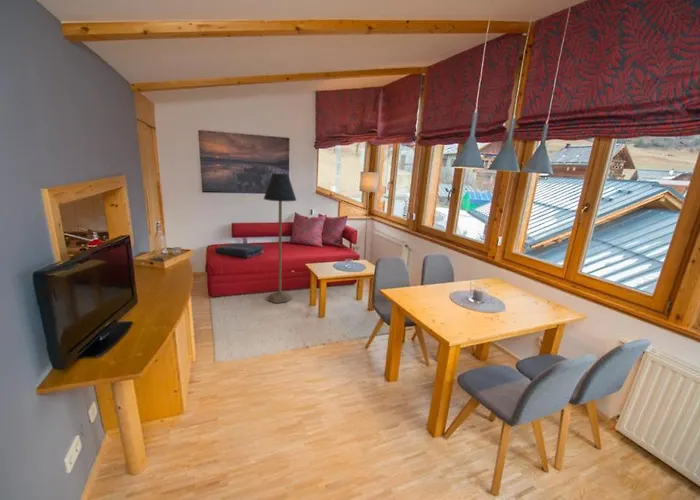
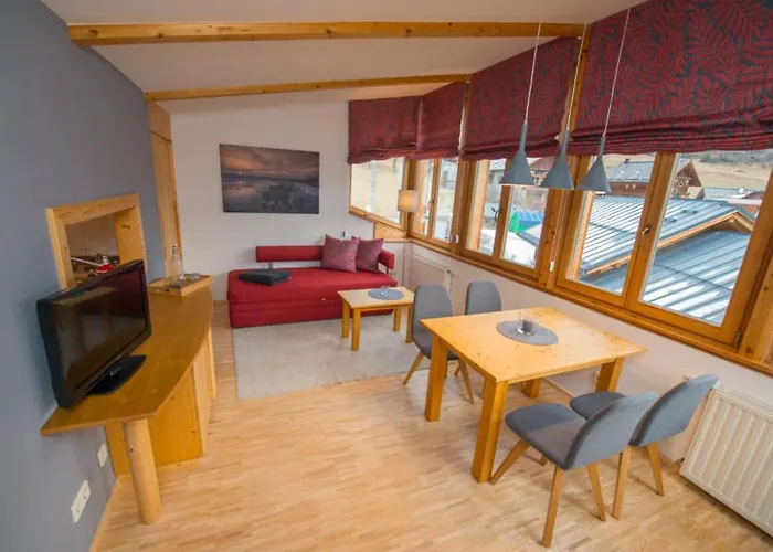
- floor lamp (280, 239)
